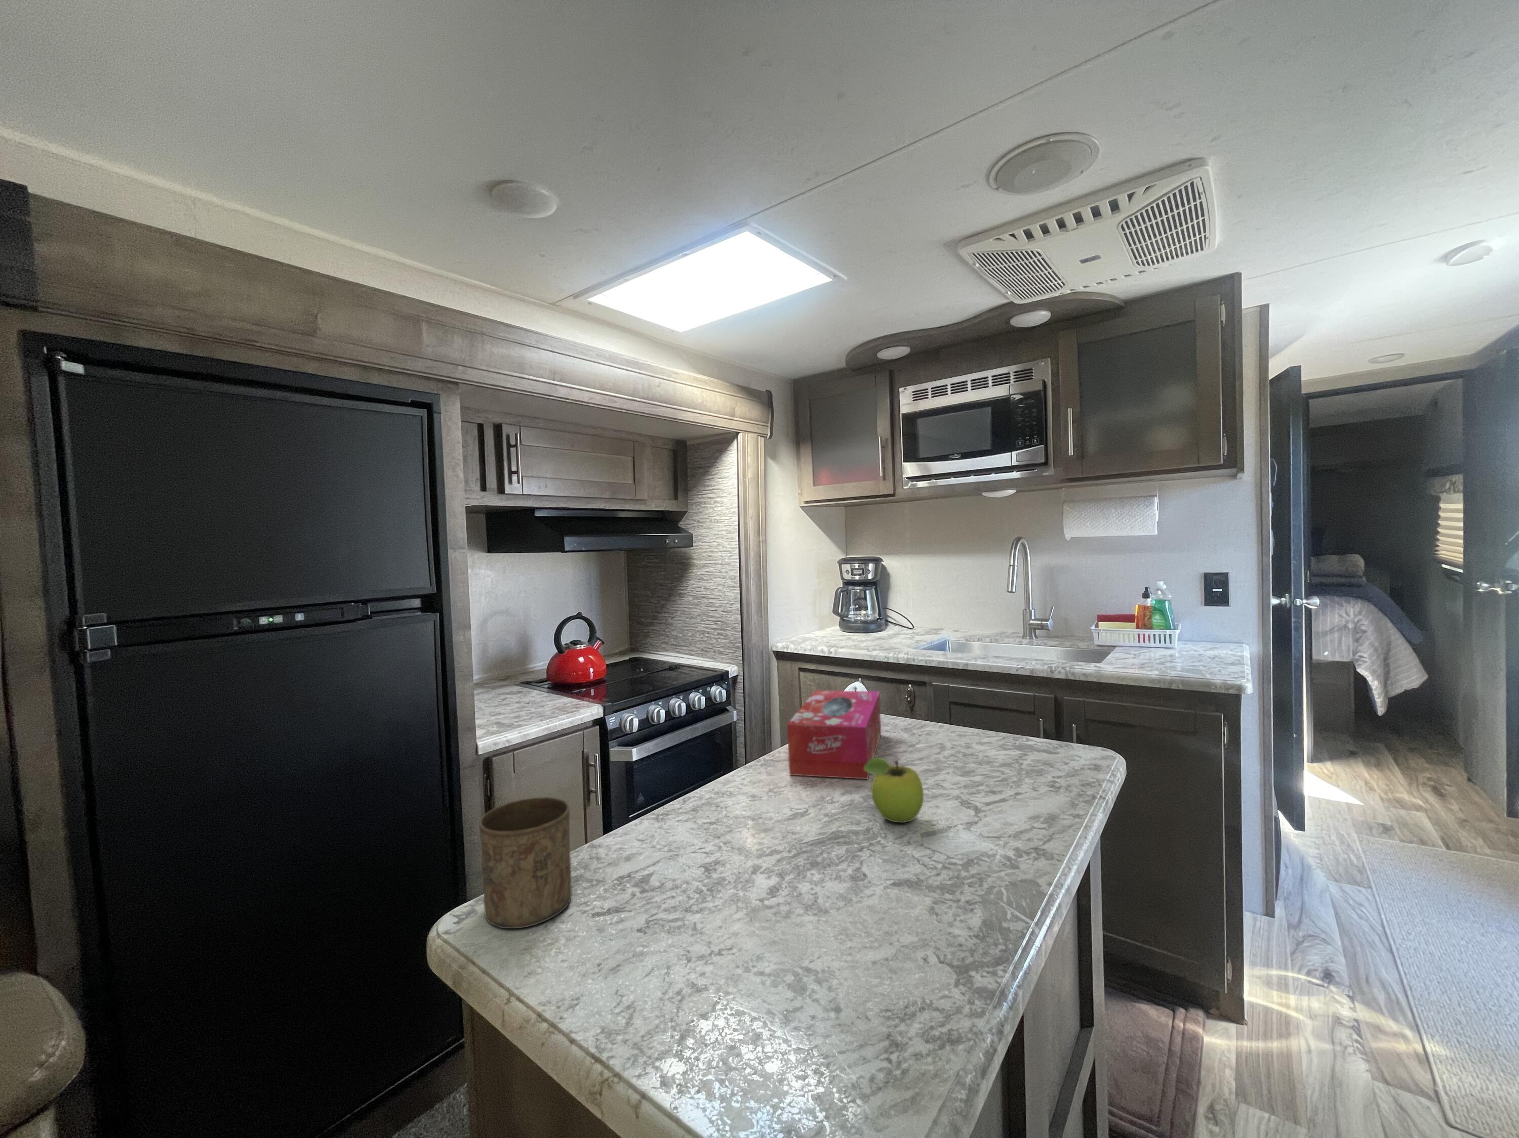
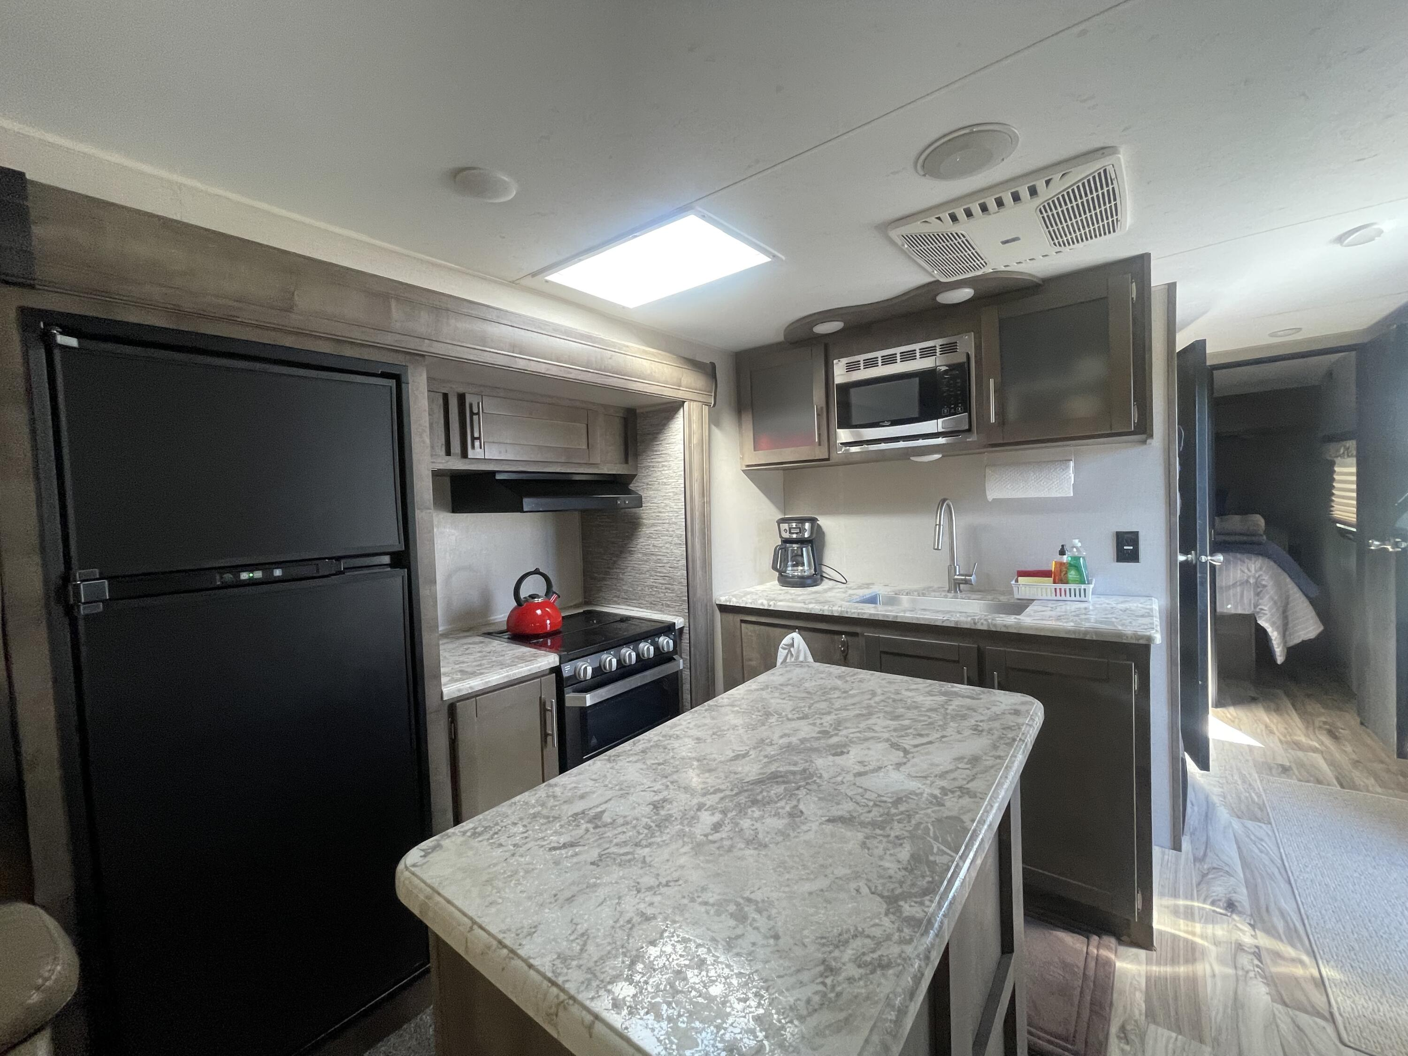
- cup (527, 859)
- fruit (893, 789)
- tissue box (838, 729)
